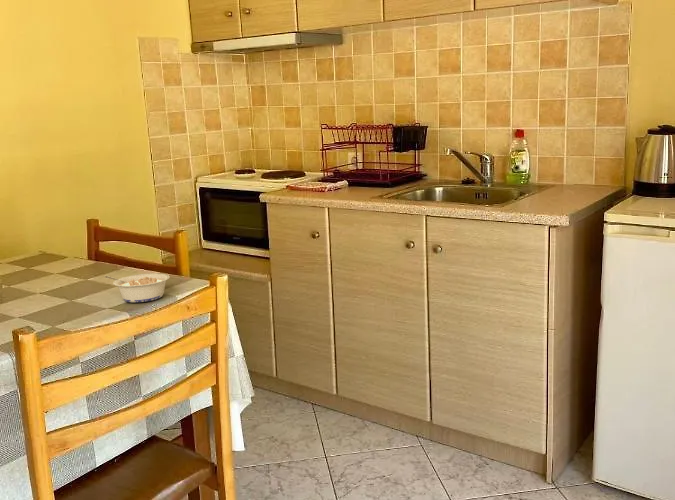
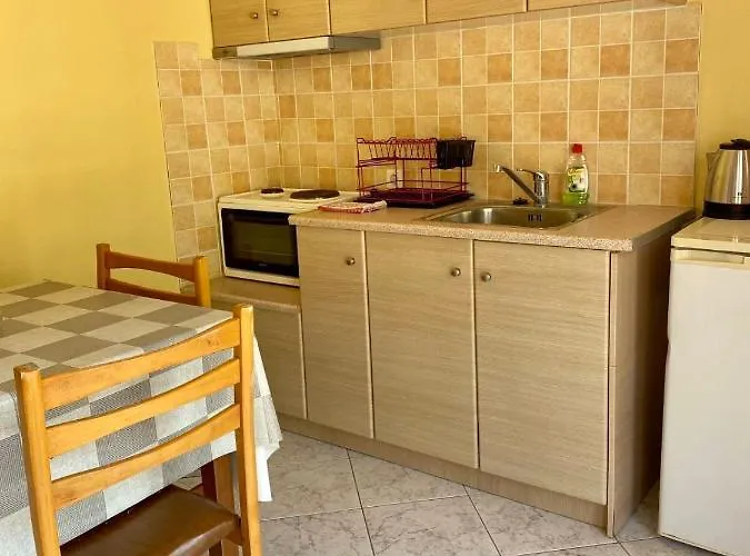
- legume (140, 287)
